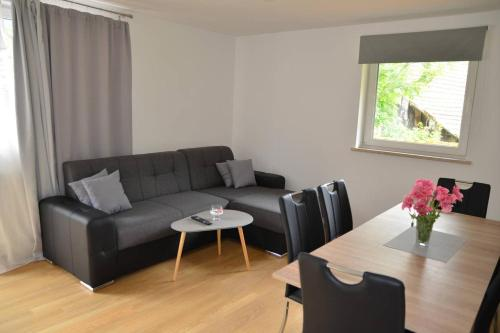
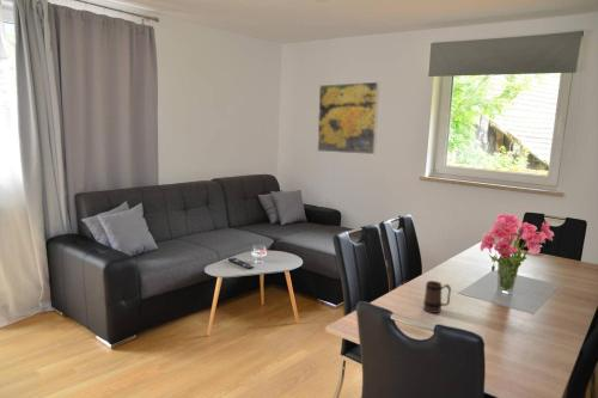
+ mug (437, 296)
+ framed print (346, 118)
